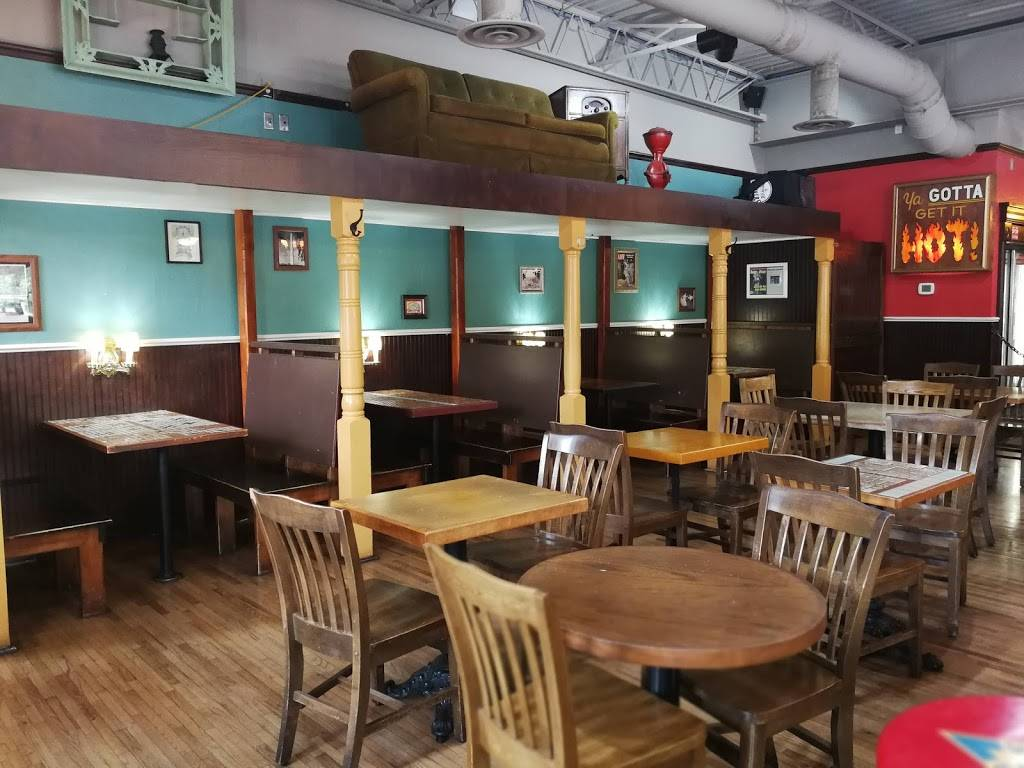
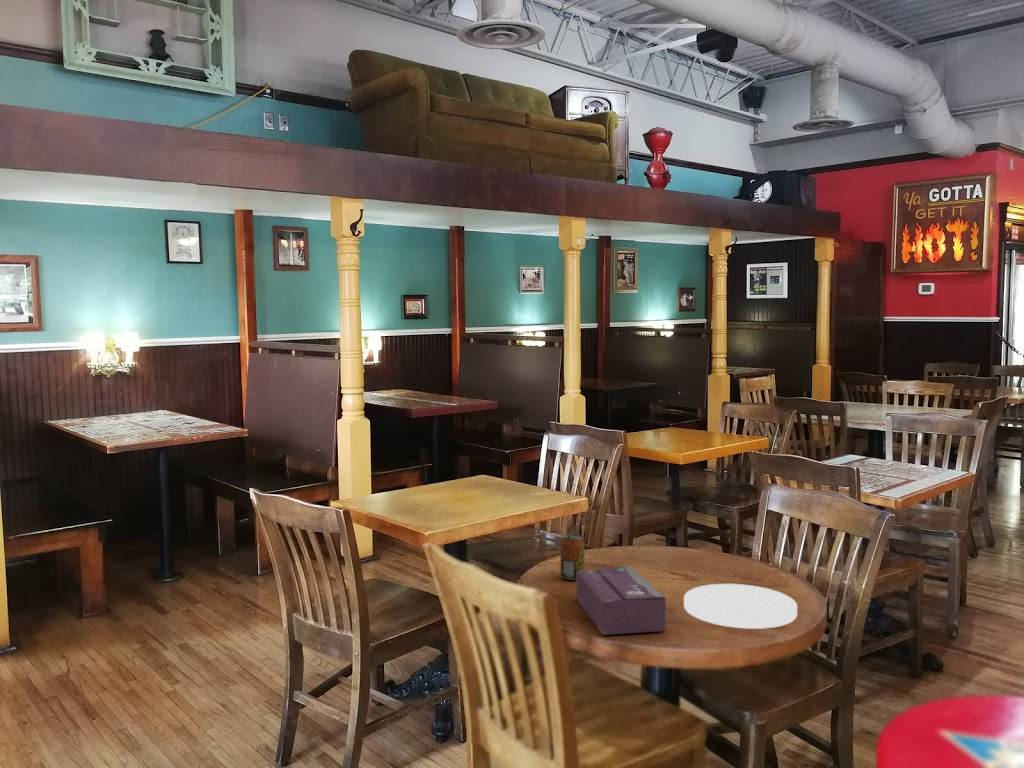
+ beverage can (572, 556)
+ tissue box (618, 598)
+ plate (739, 604)
